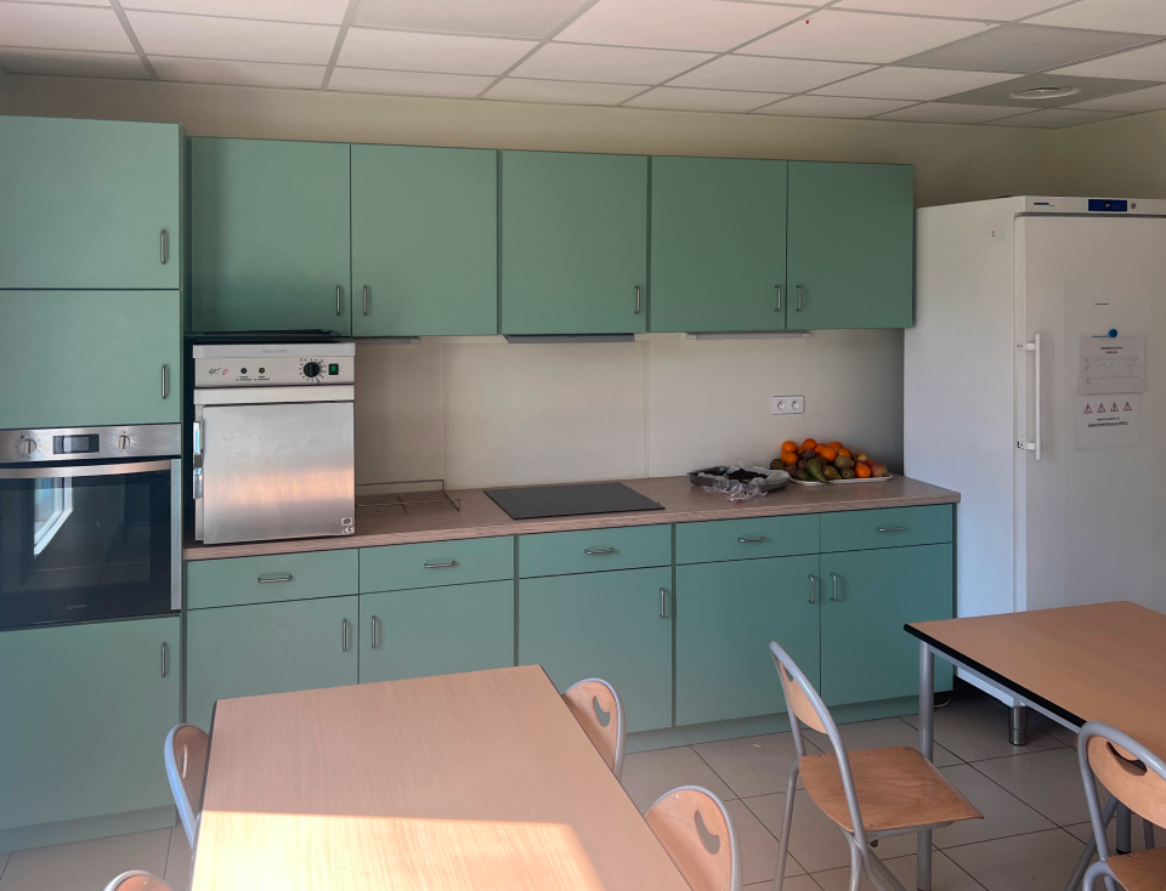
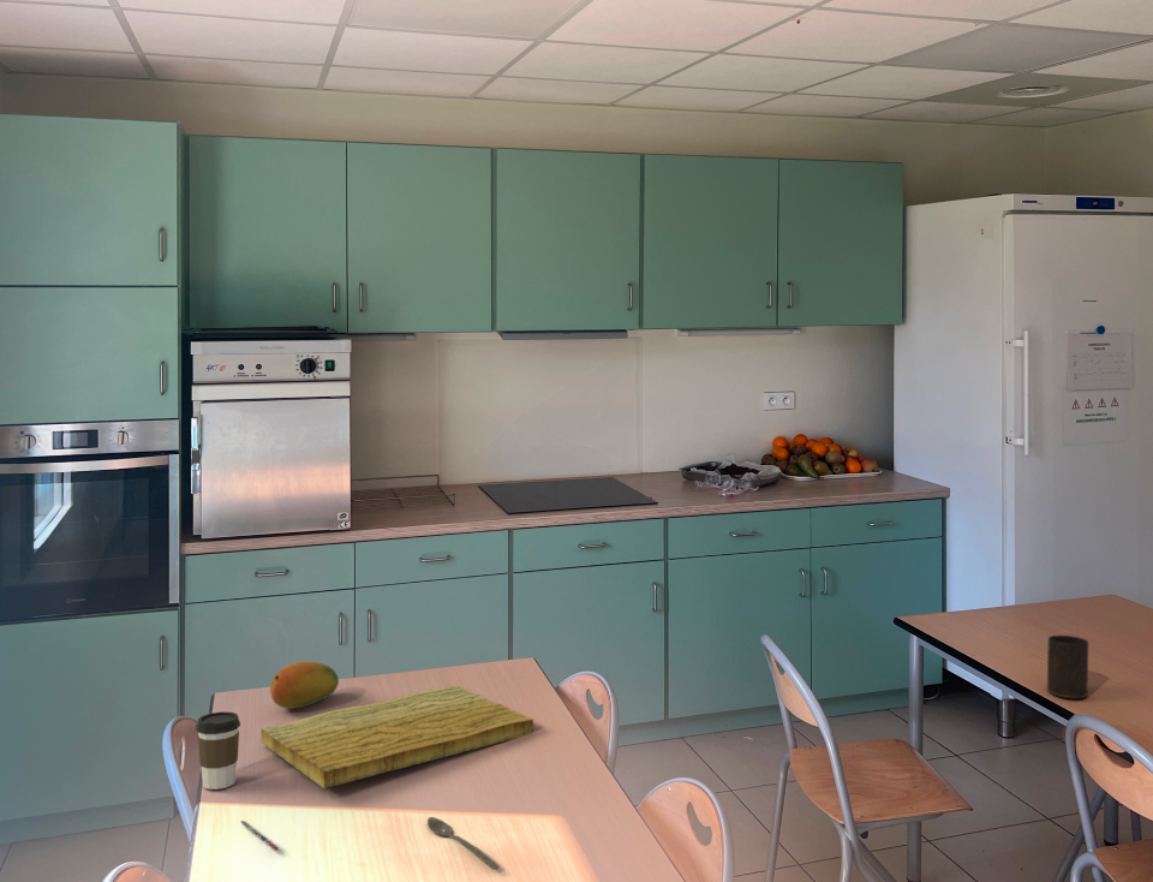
+ pen (258, 834)
+ spoon (461, 841)
+ cutting board (399, 727)
+ cup (1067, 666)
+ coffee cup (219, 750)
+ fruit (306, 683)
